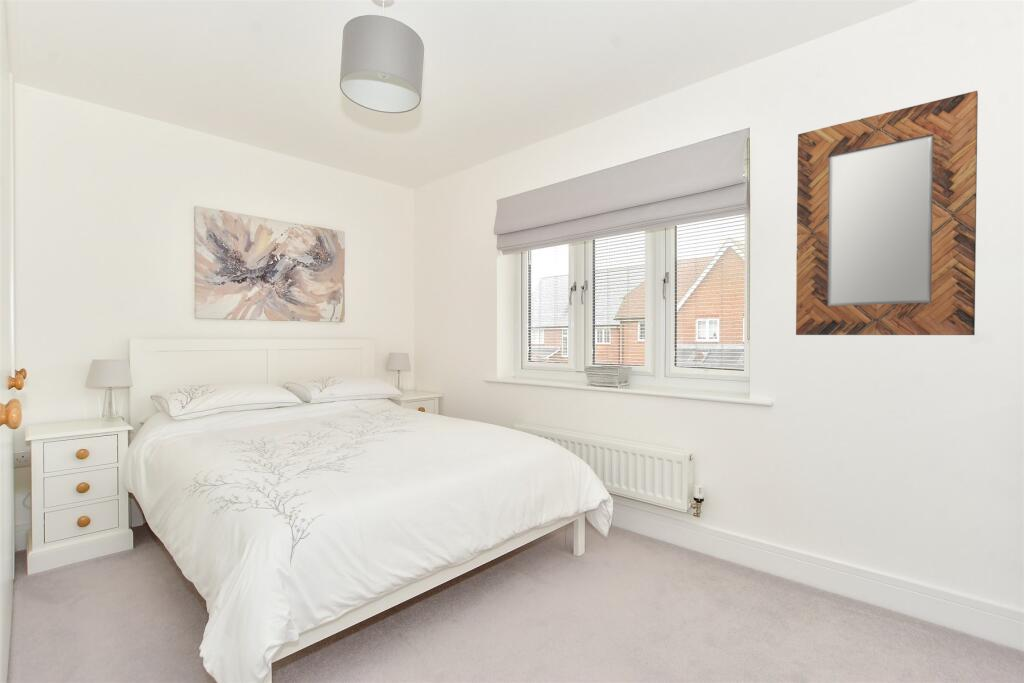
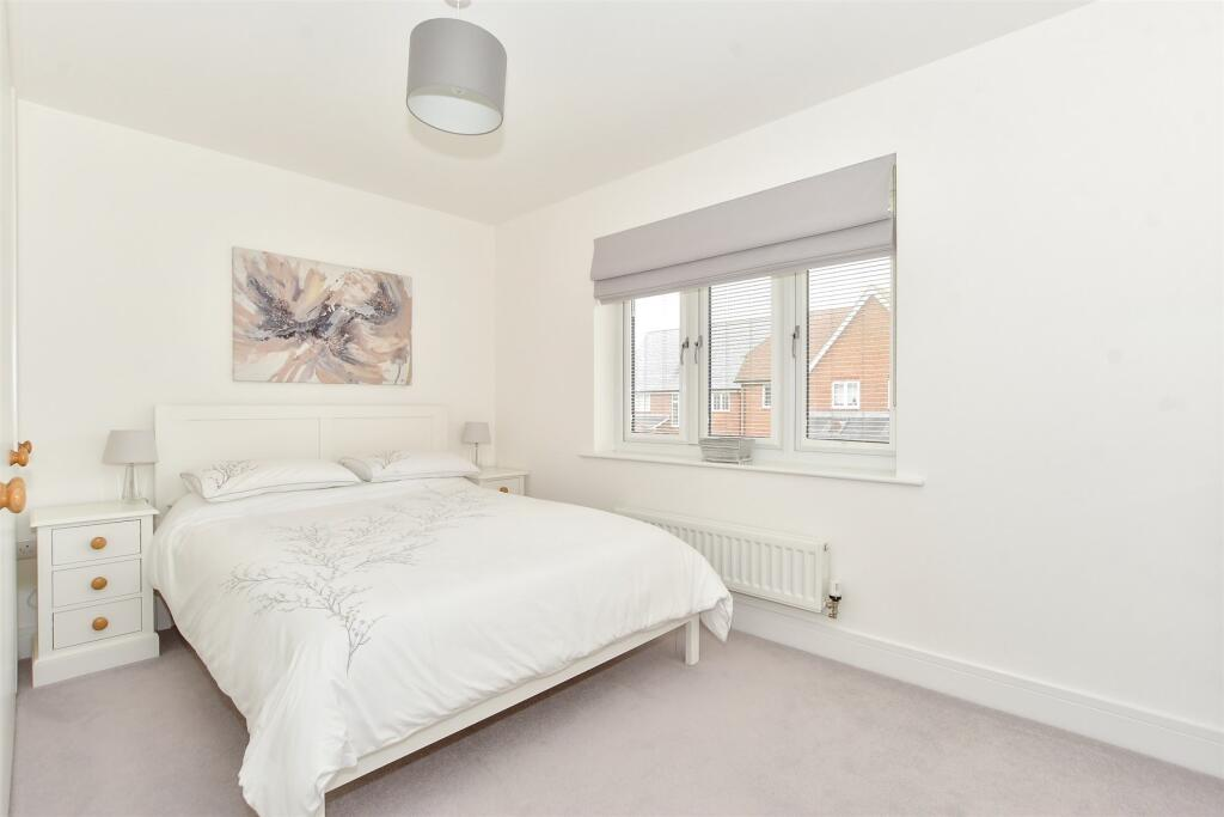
- home mirror (878, 225)
